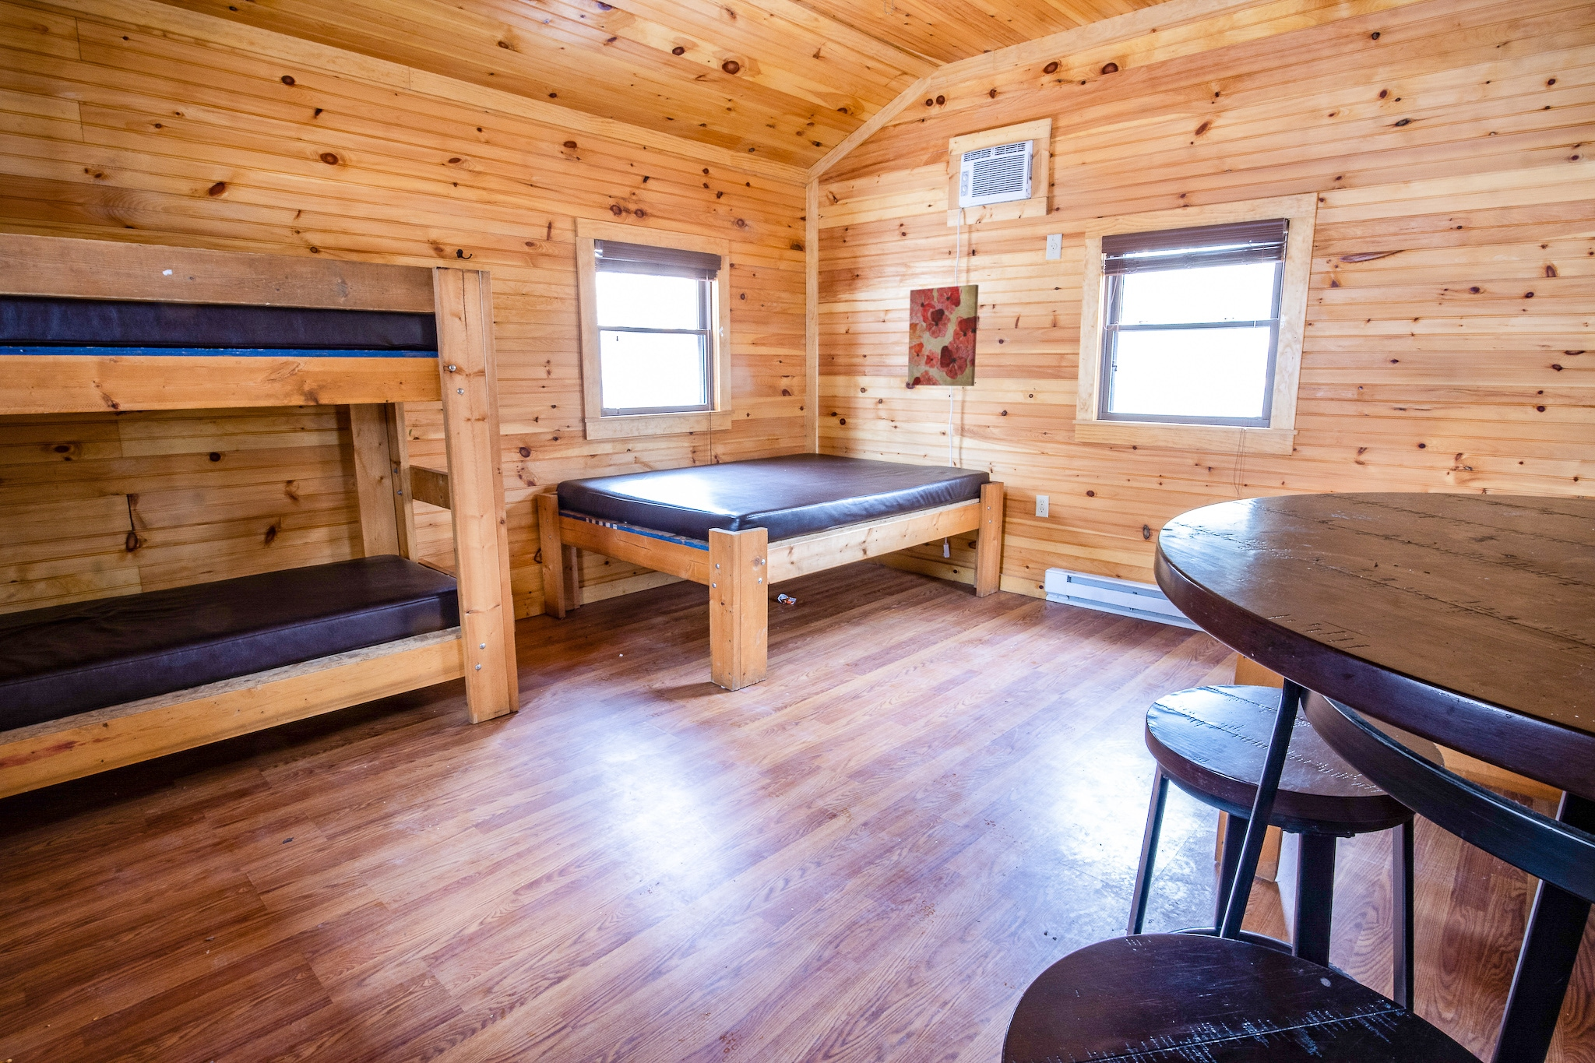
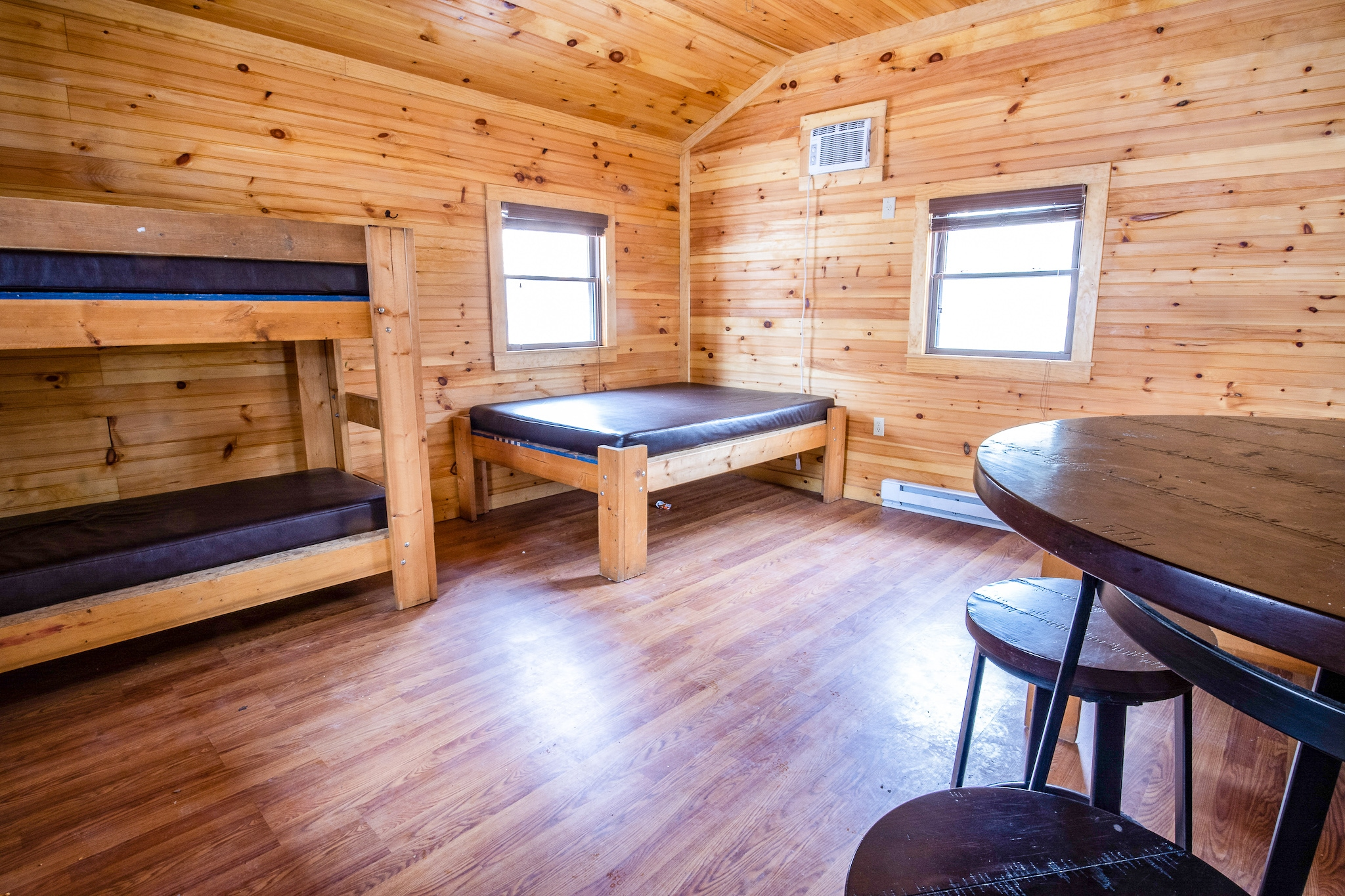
- wall art (942, 337)
